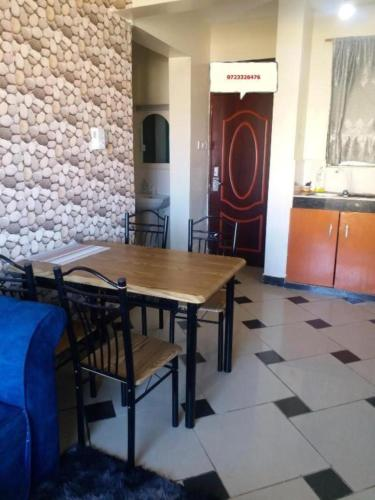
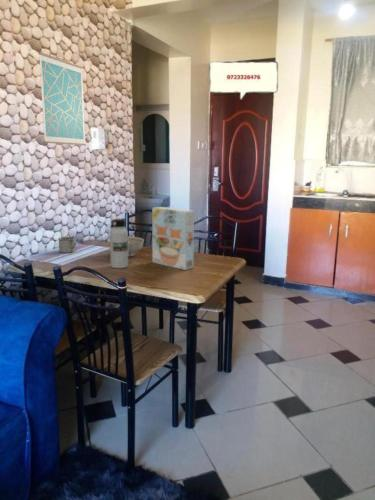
+ decorative bowl (128, 247)
+ cereal box (172, 237)
+ water bottle (118, 243)
+ mug (68, 244)
+ wall art (64, 103)
